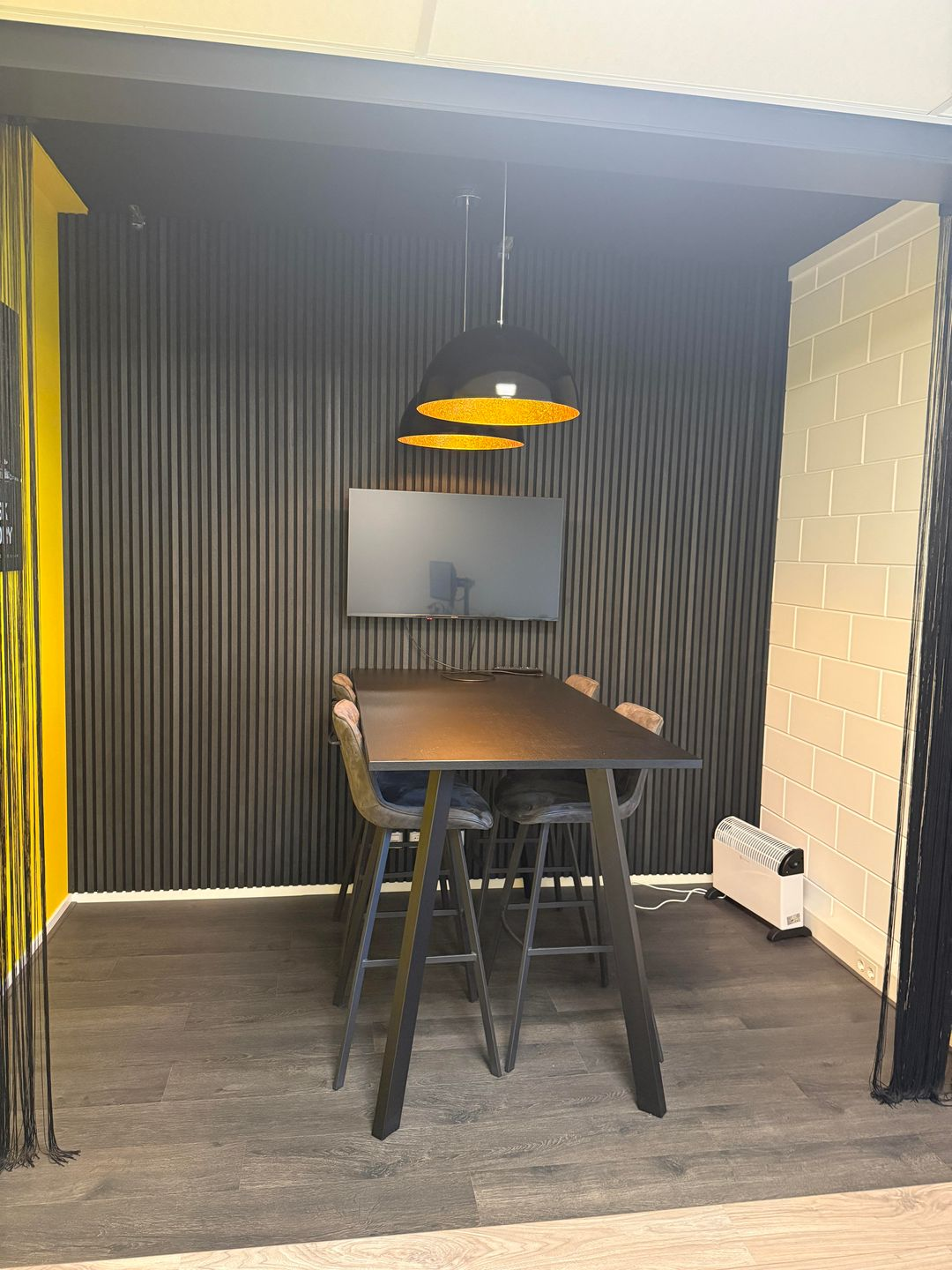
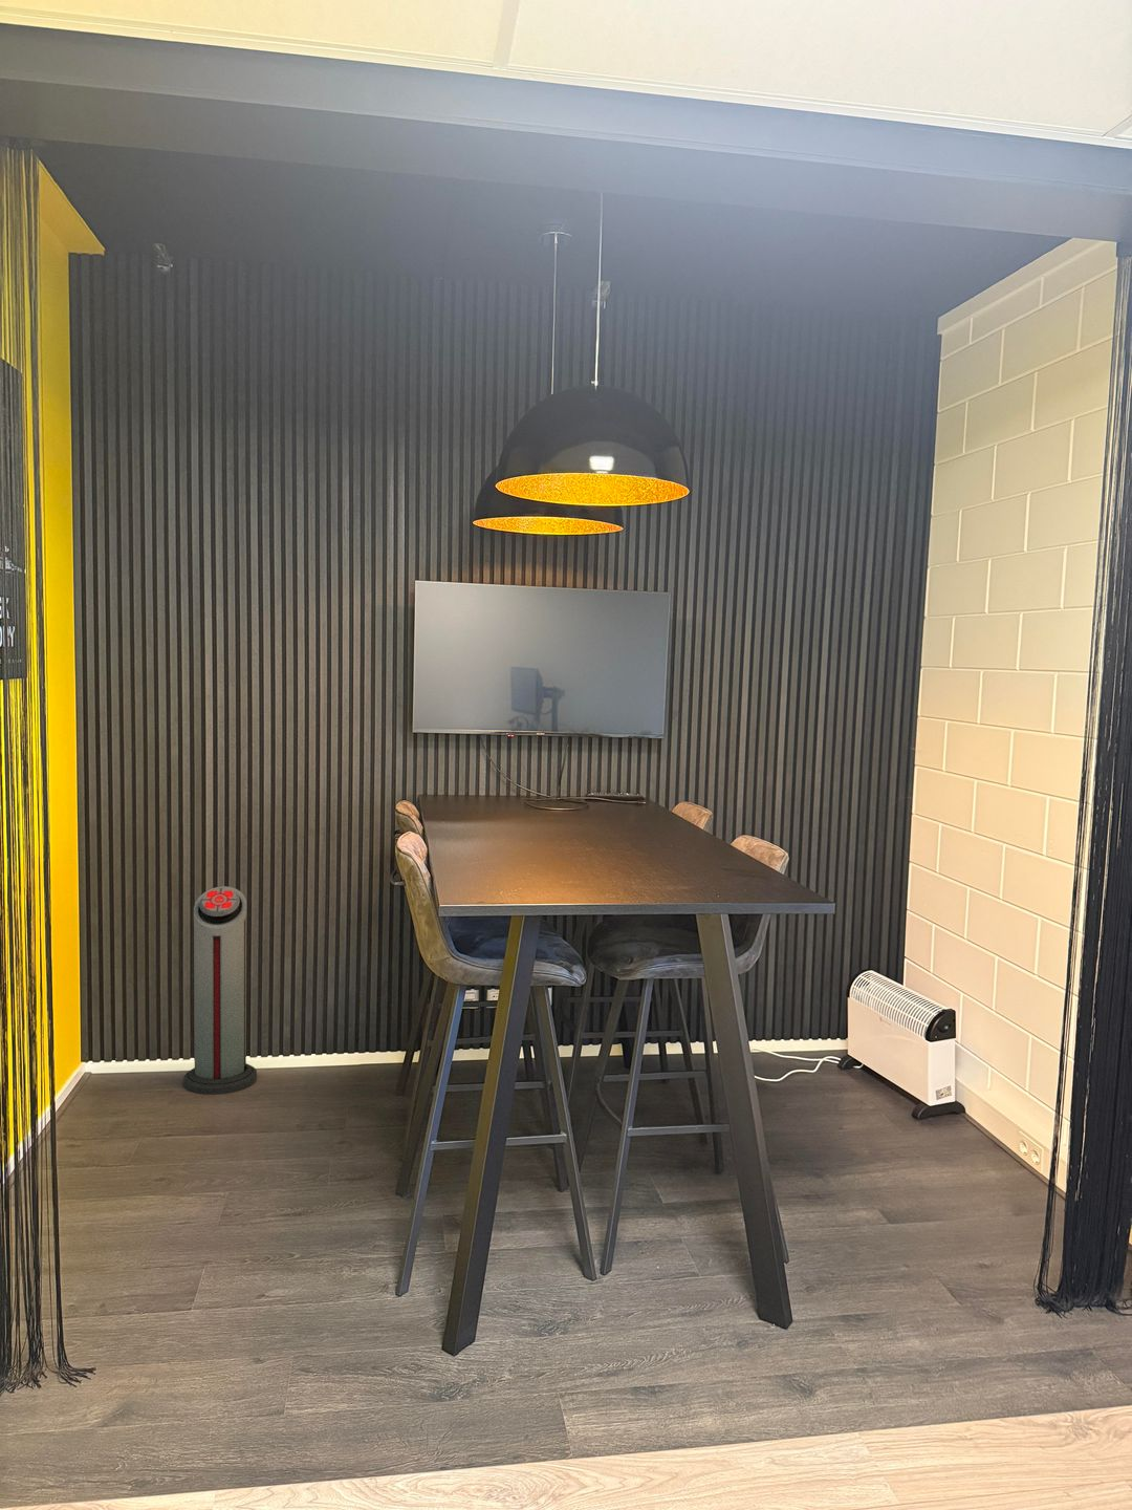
+ air purifier (220, 986)
